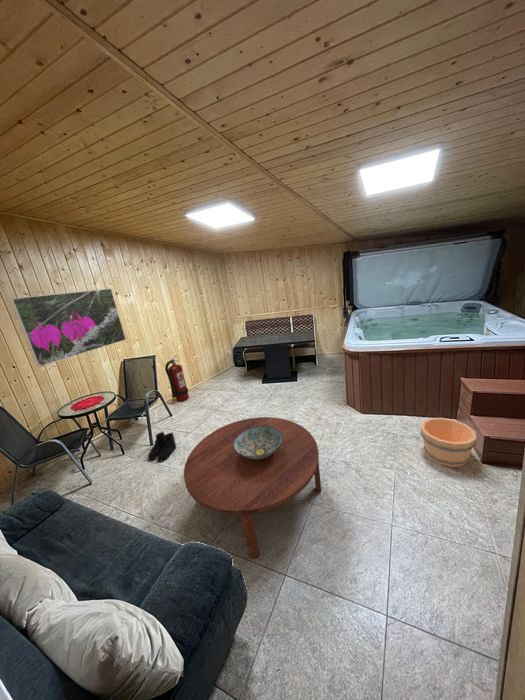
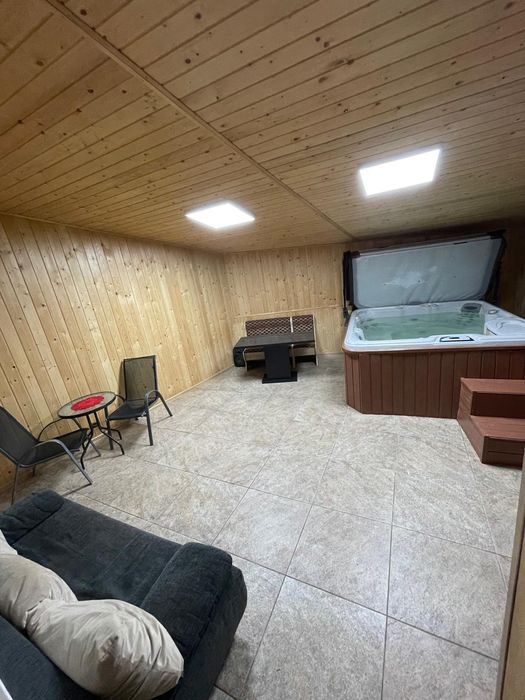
- fire extinguisher (175, 379)
- boots (161, 444)
- coffee table (254, 473)
- decorative bowl (259, 446)
- bucket (446, 442)
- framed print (78, 322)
